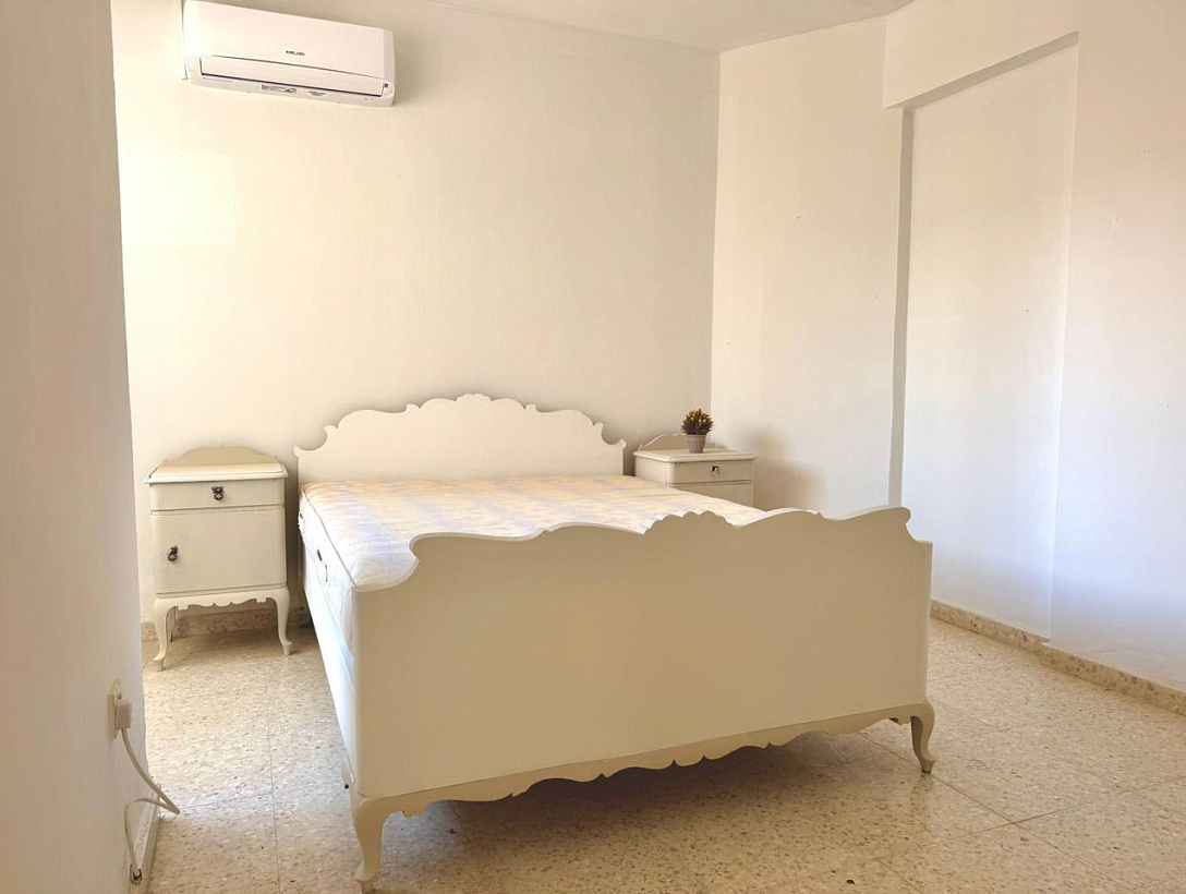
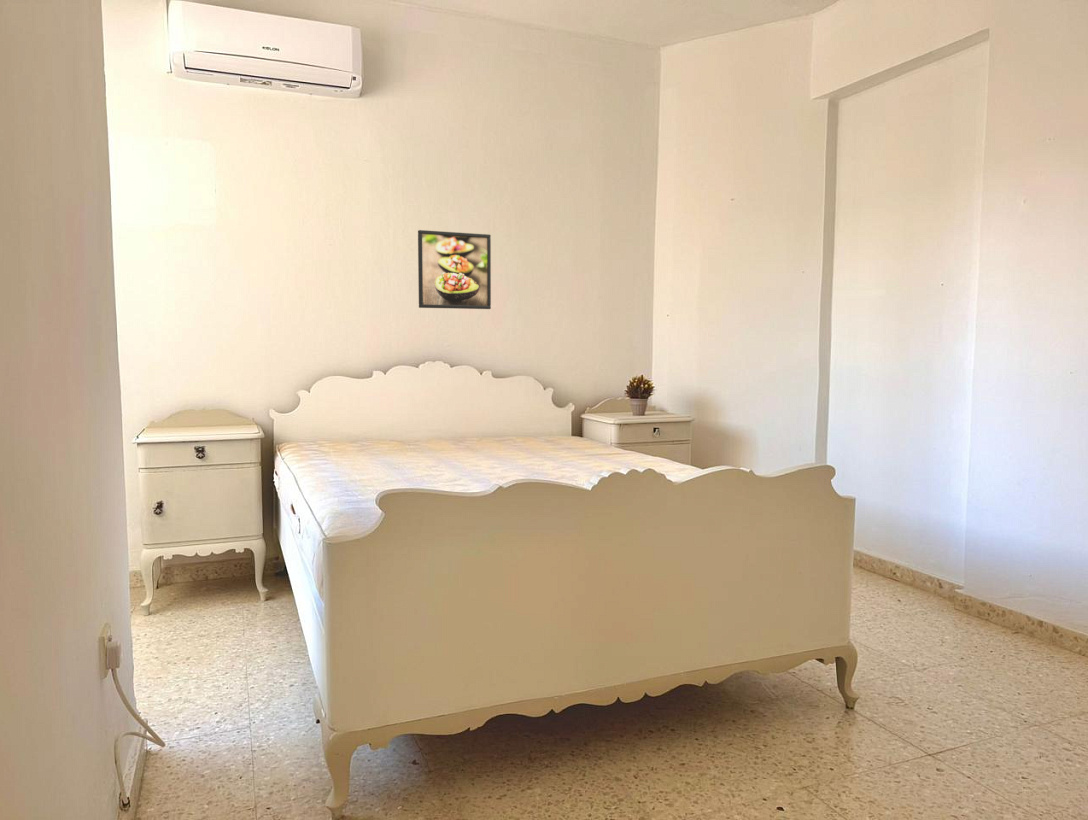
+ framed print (455, 270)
